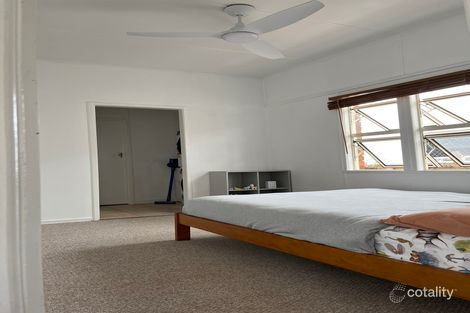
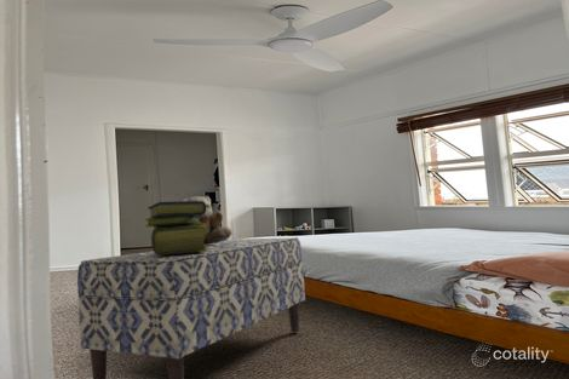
+ teddy bear (203, 219)
+ stack of books (176, 226)
+ bench (208, 300)
